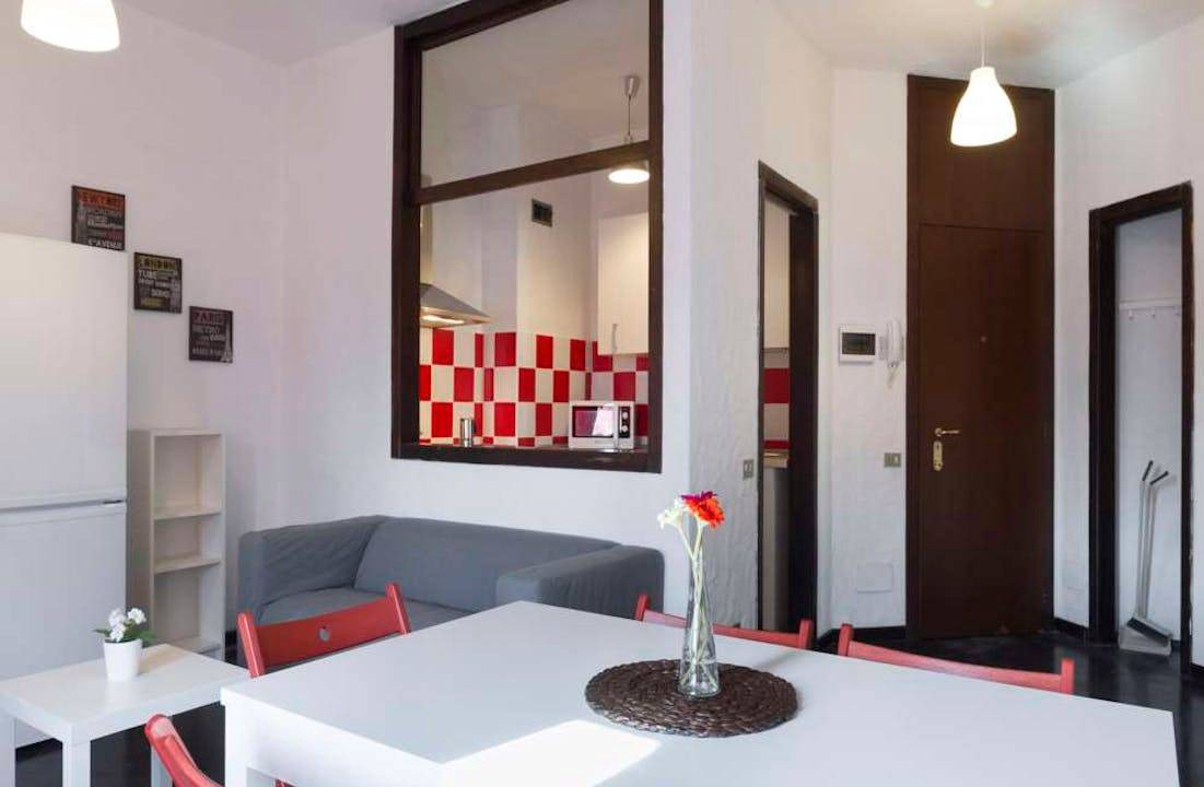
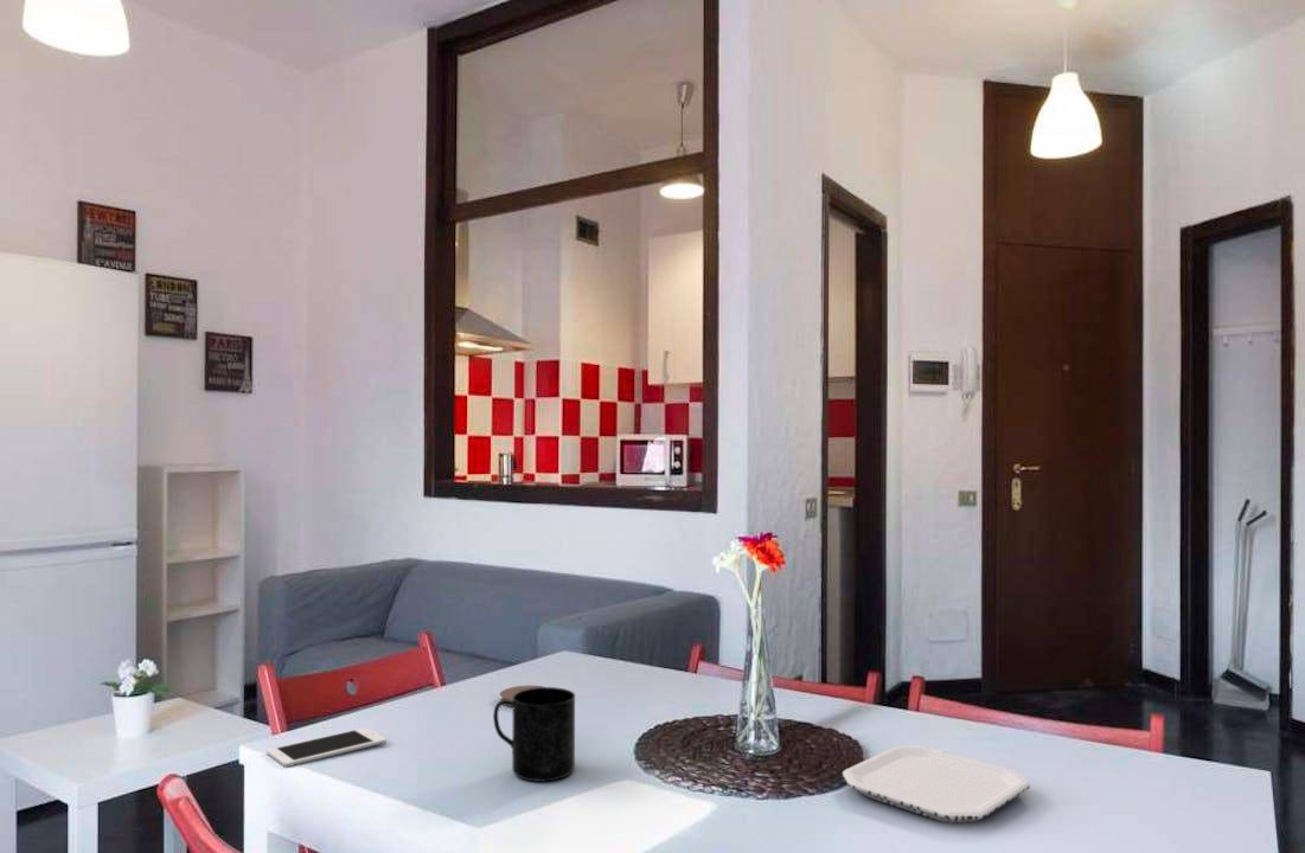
+ cell phone (327, 745)
+ mug (533, 732)
+ coaster (523, 690)
+ plate (934, 783)
